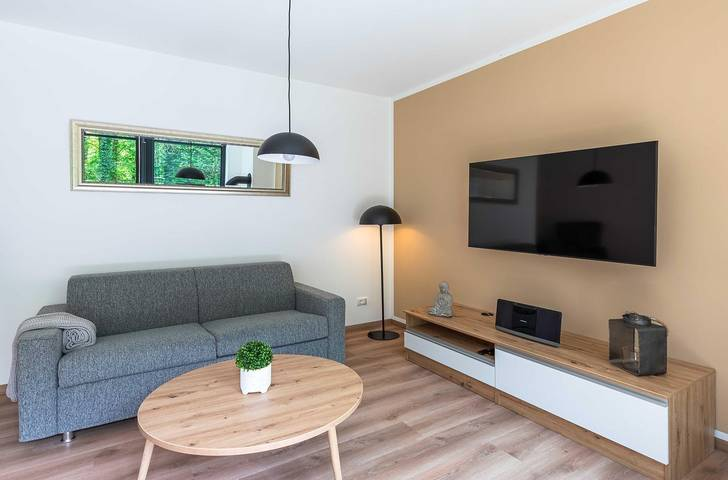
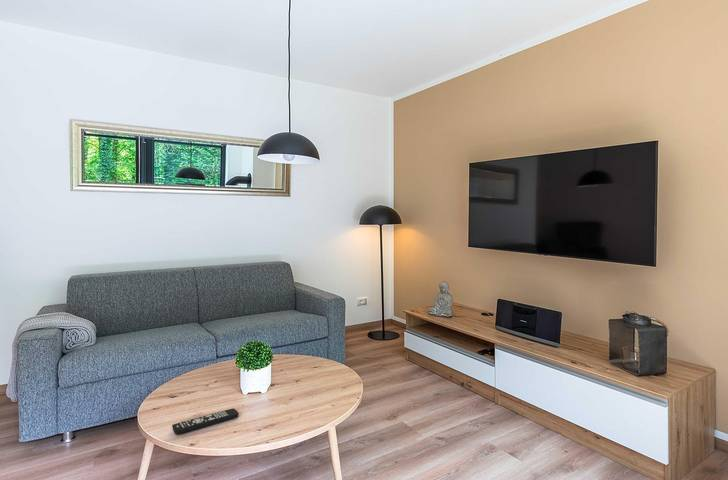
+ remote control (206, 420)
